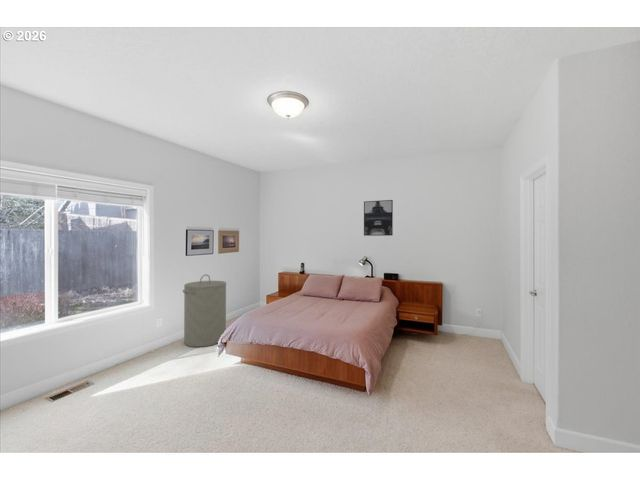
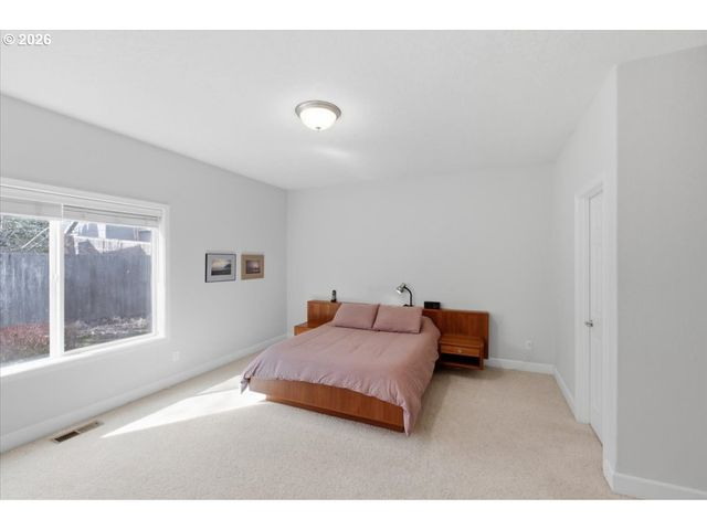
- wall art (378, 218)
- laundry hamper (205, 307)
